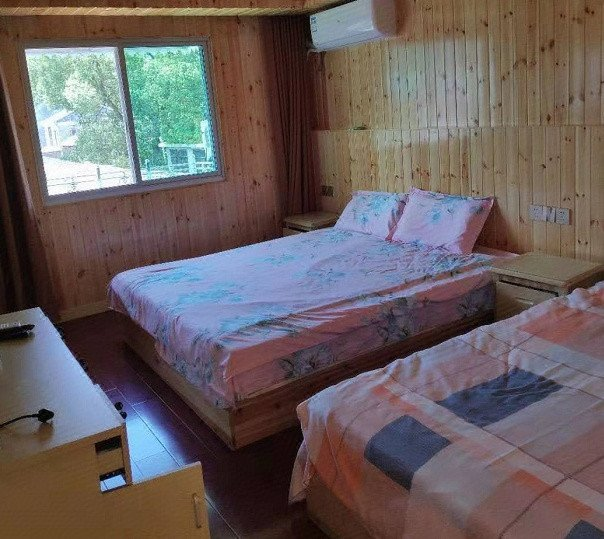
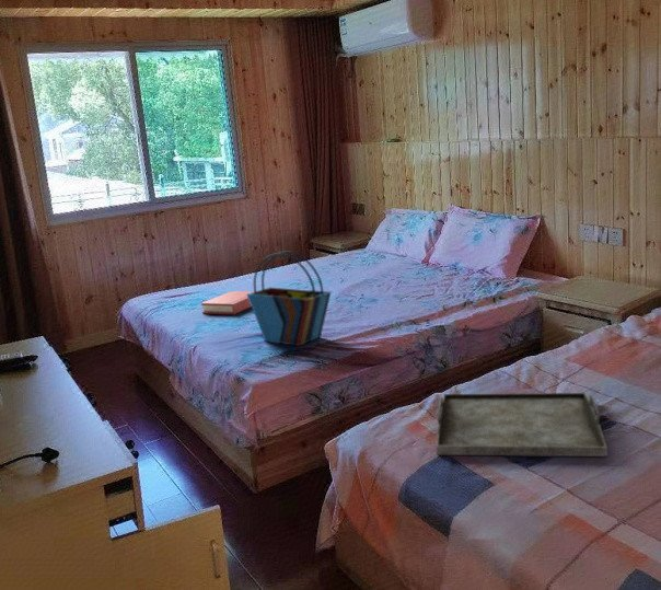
+ tote bag (288, 296)
+ hardback book (233, 302)
+ serving tray (515, 414)
